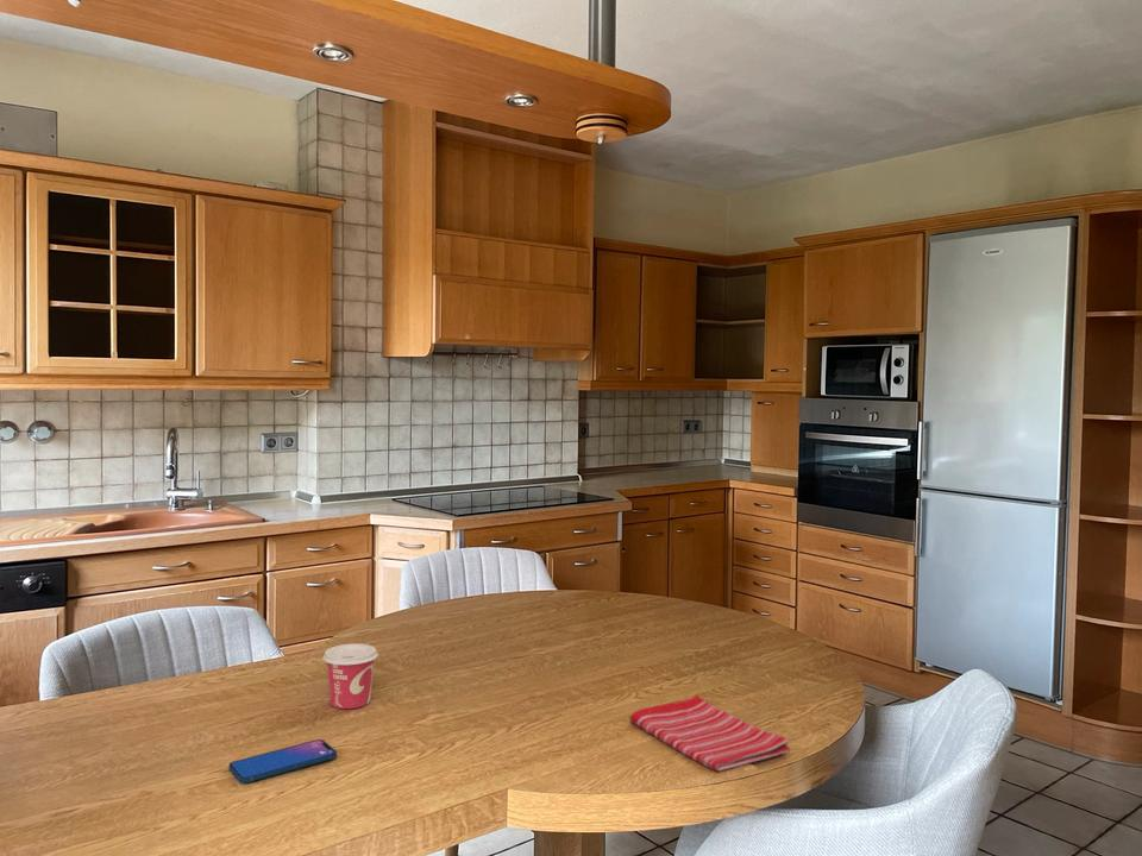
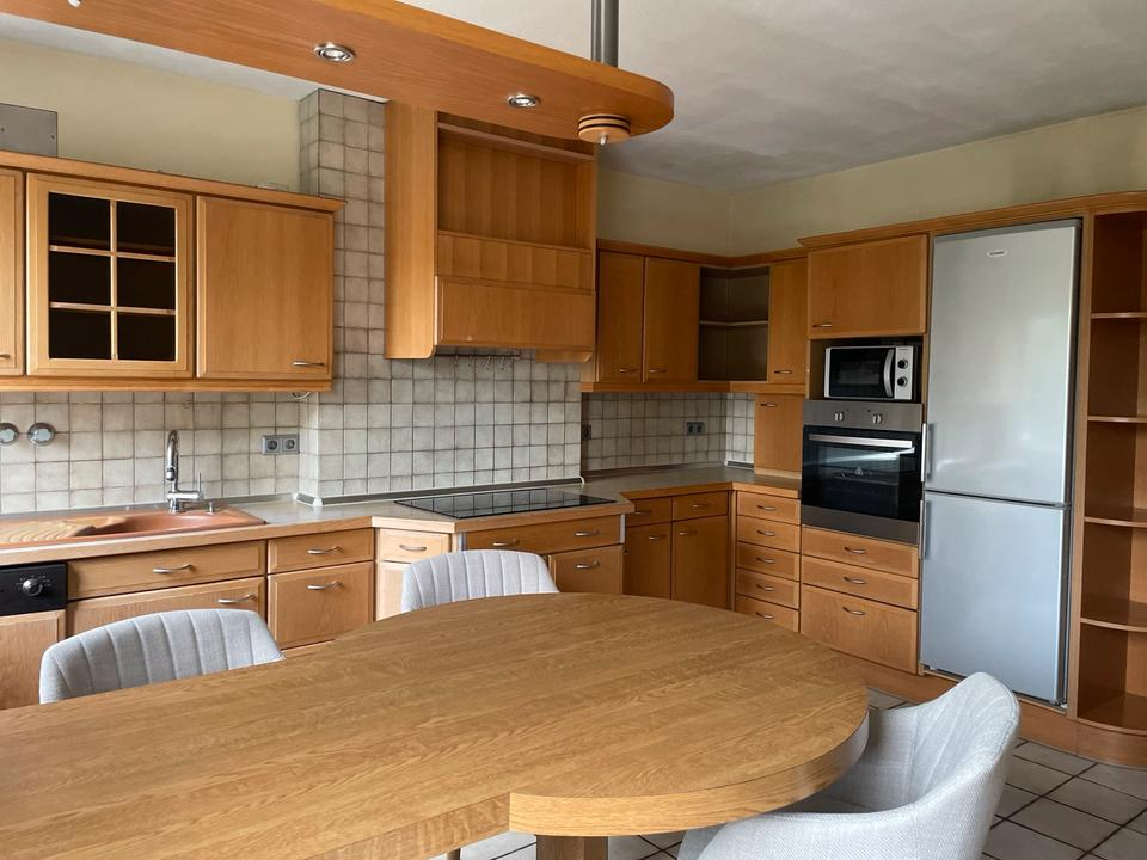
- dish towel (705, 730)
- smartphone (283, 760)
- cup (350, 675)
